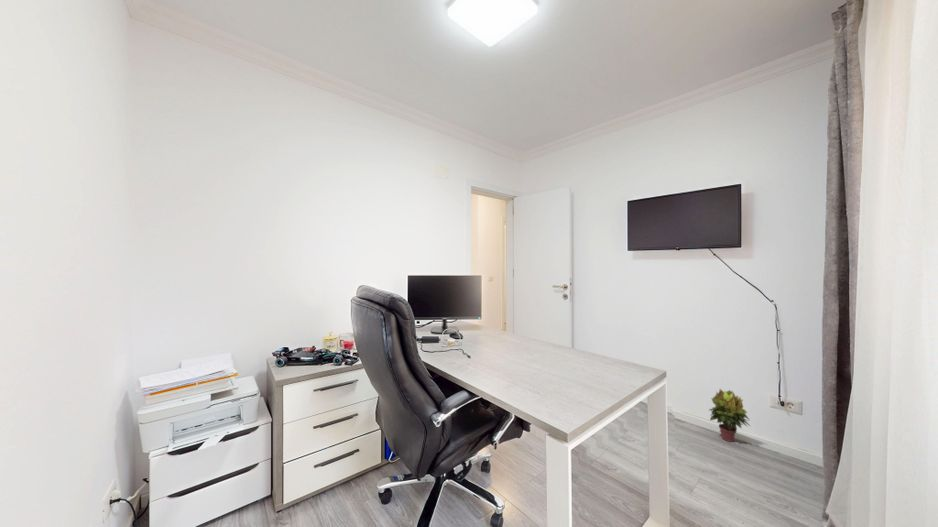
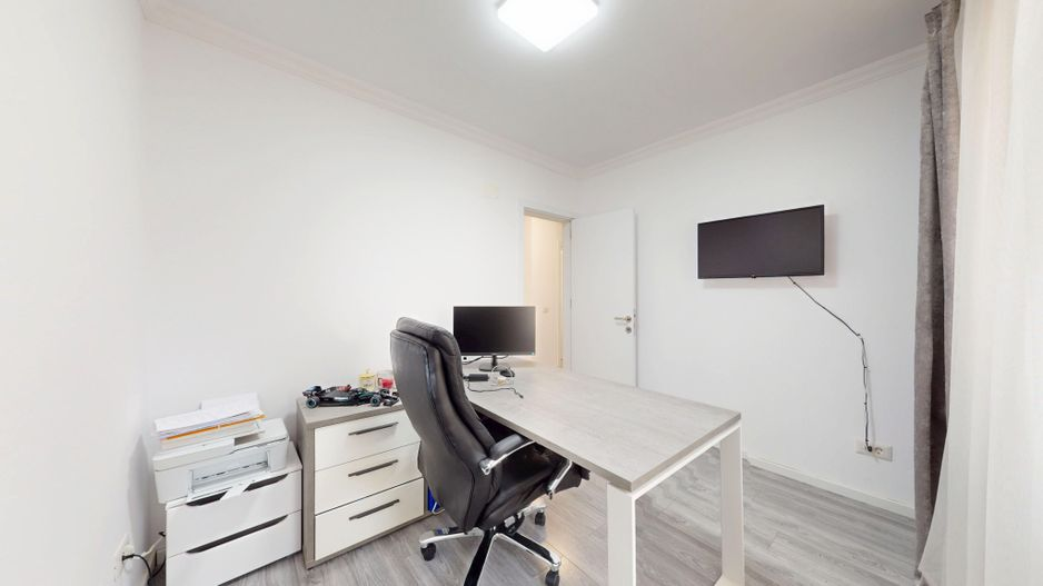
- potted plant (728, 415)
